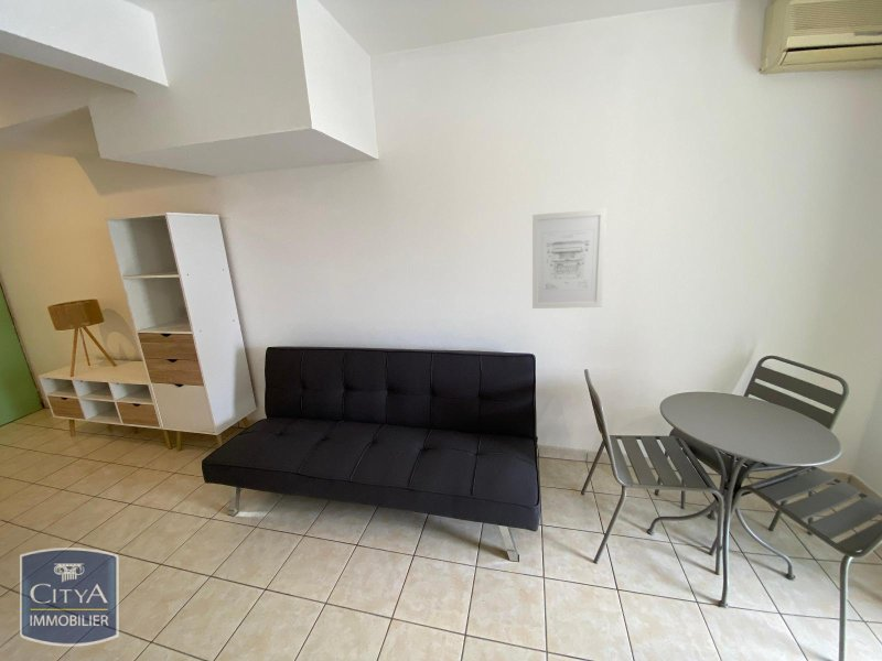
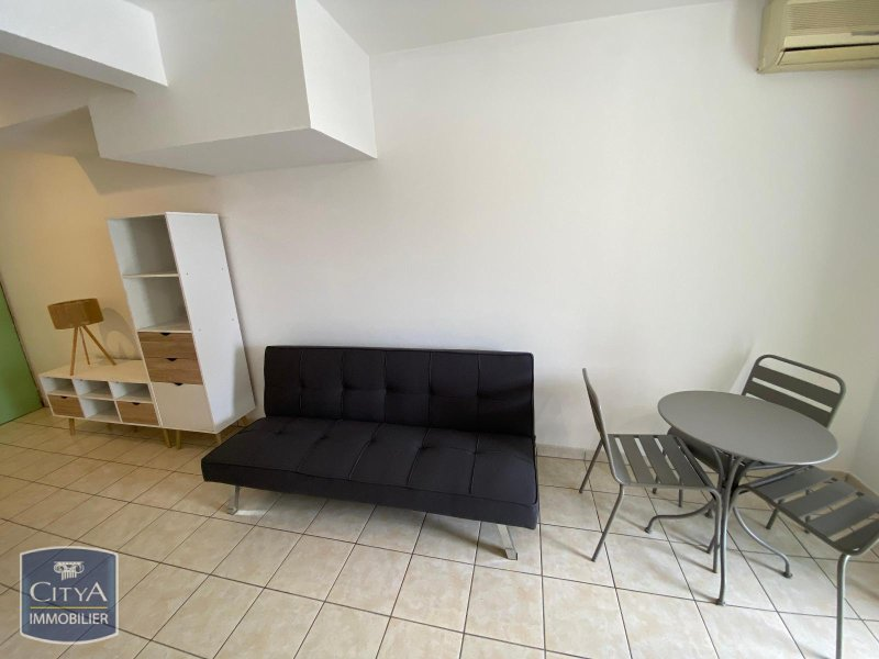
- wall art (567, 261)
